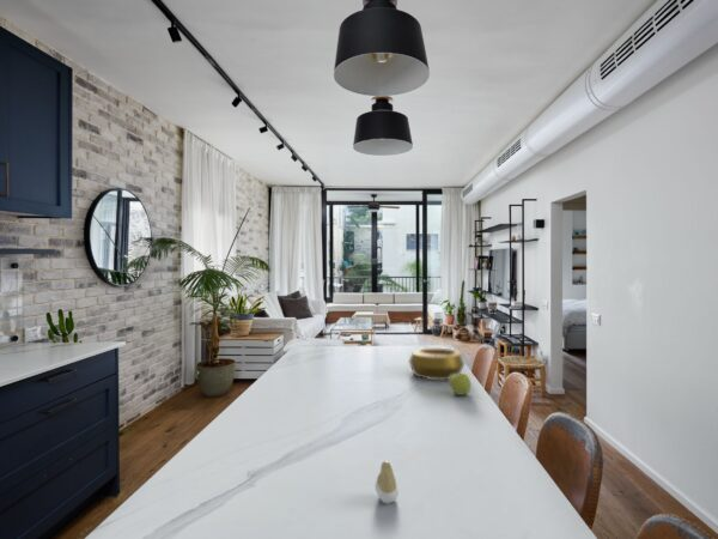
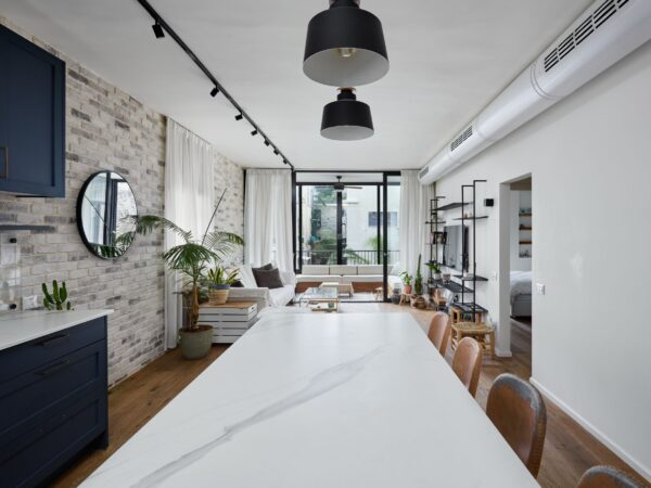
- tooth (387, 478)
- apple (460, 383)
- decorative bowl (436, 362)
